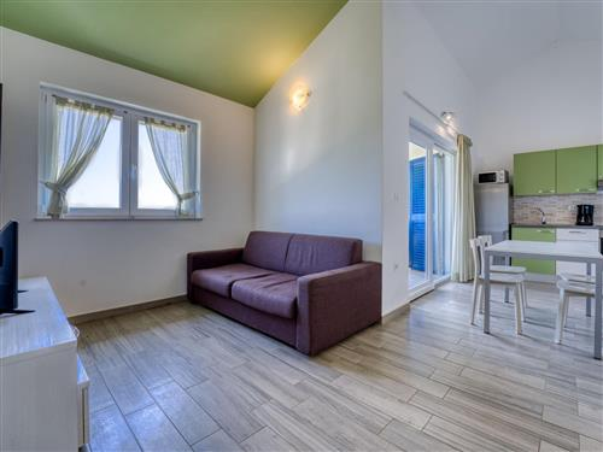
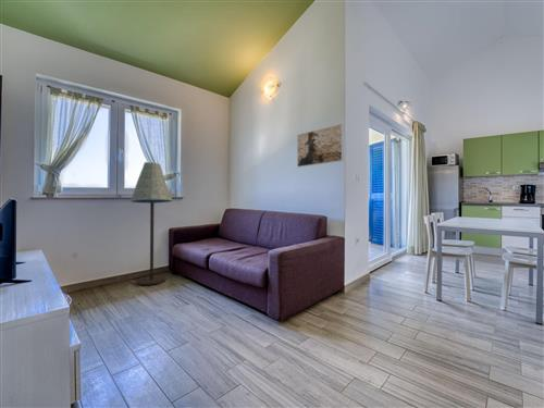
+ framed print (318, 147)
+ floor lamp (151, 221)
